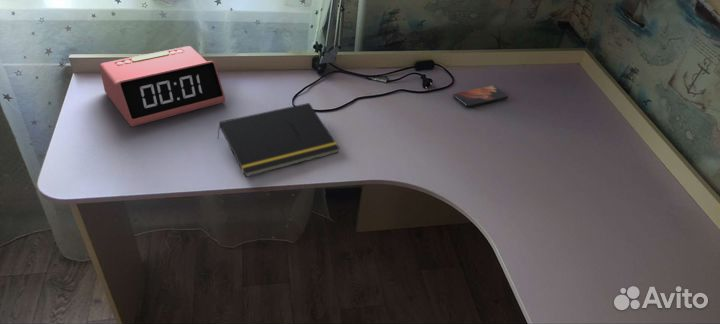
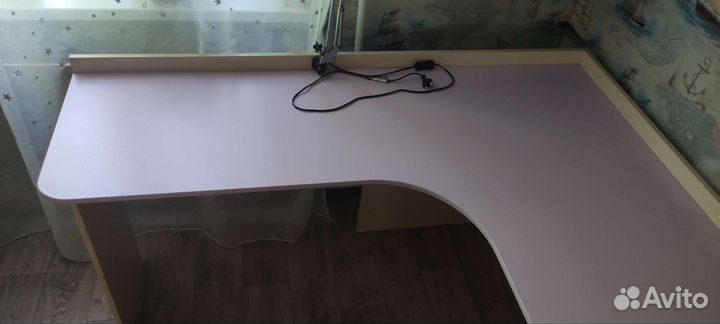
- alarm clock (163, 80)
- smartphone (480, 96)
- notepad (279, 137)
